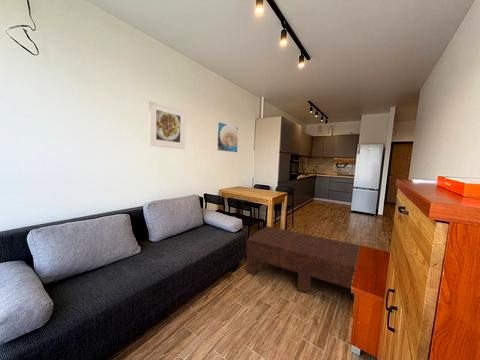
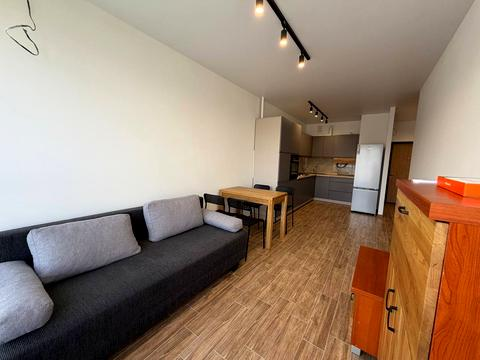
- coffee table (309, 260)
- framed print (168, 127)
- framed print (227, 138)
